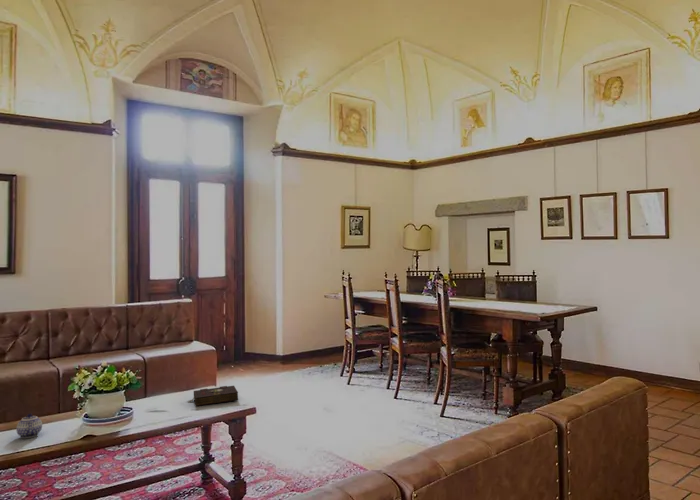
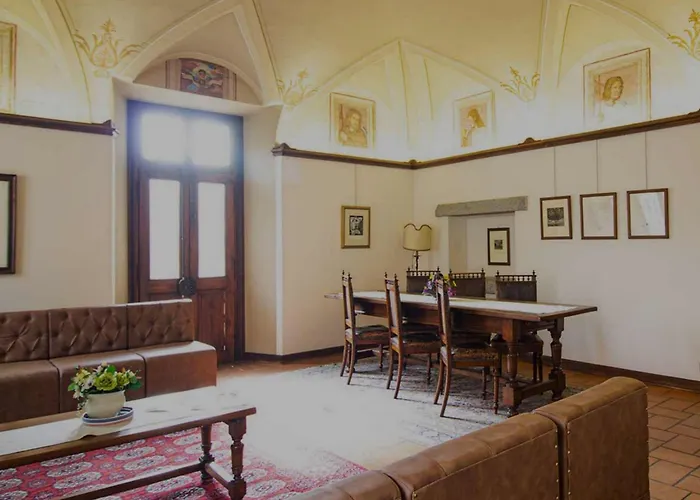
- teapot (29, 424)
- book (212, 395)
